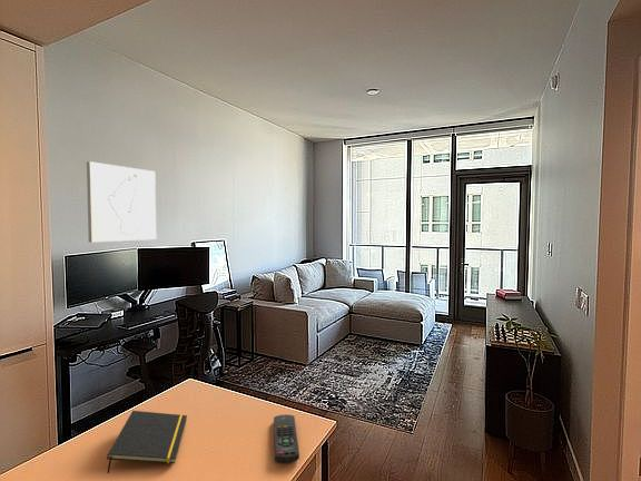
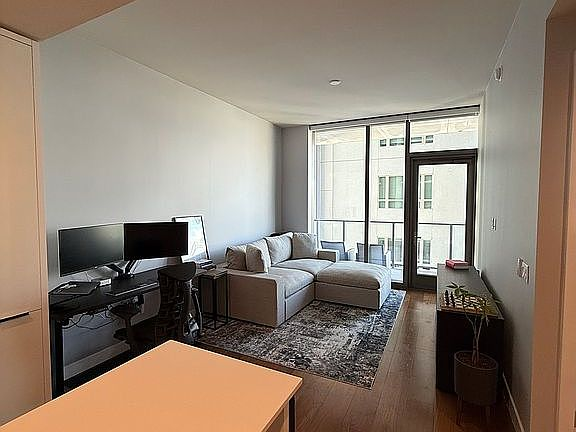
- wall art (124, 204)
- notepad (151, 434)
- remote control (285, 435)
